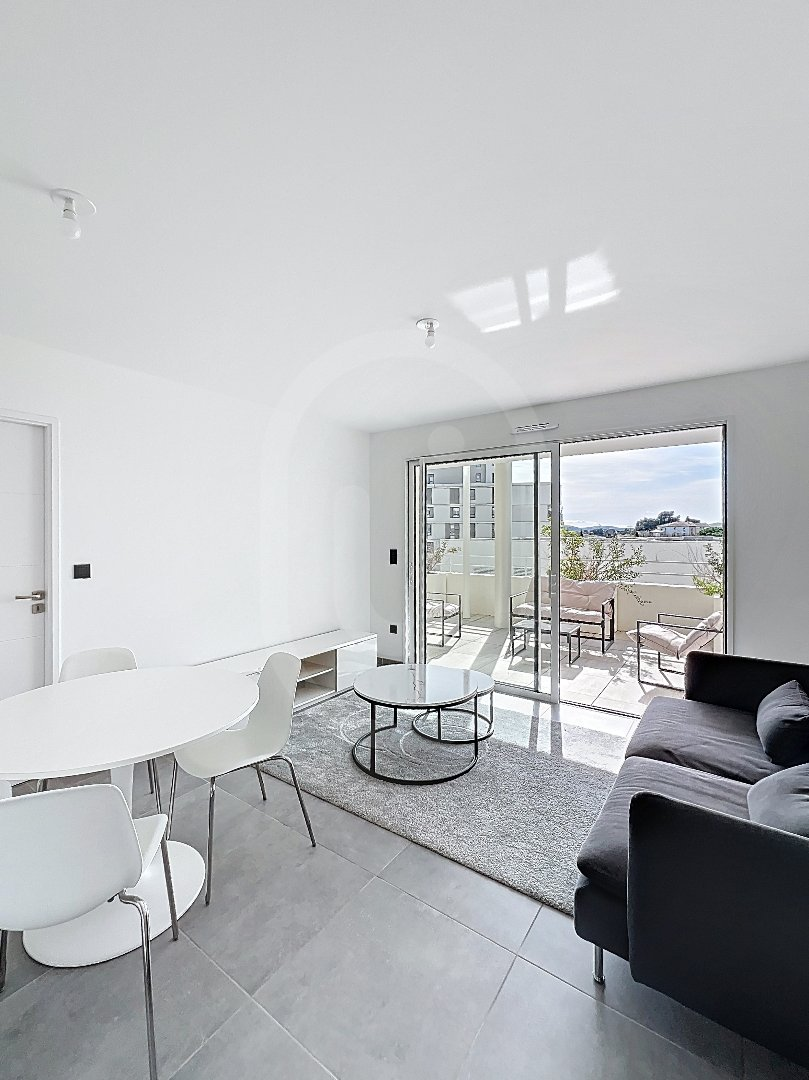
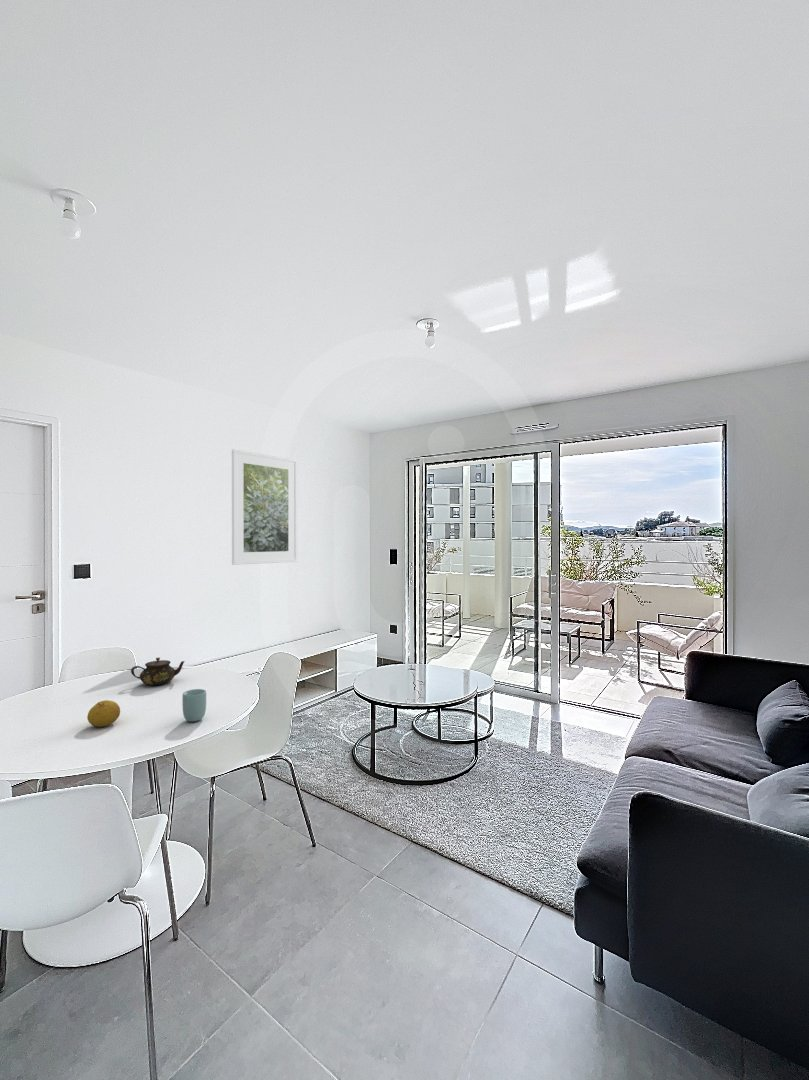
+ teapot (158, 670)
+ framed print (266, 509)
+ cup (194, 705)
+ fruit (104, 713)
